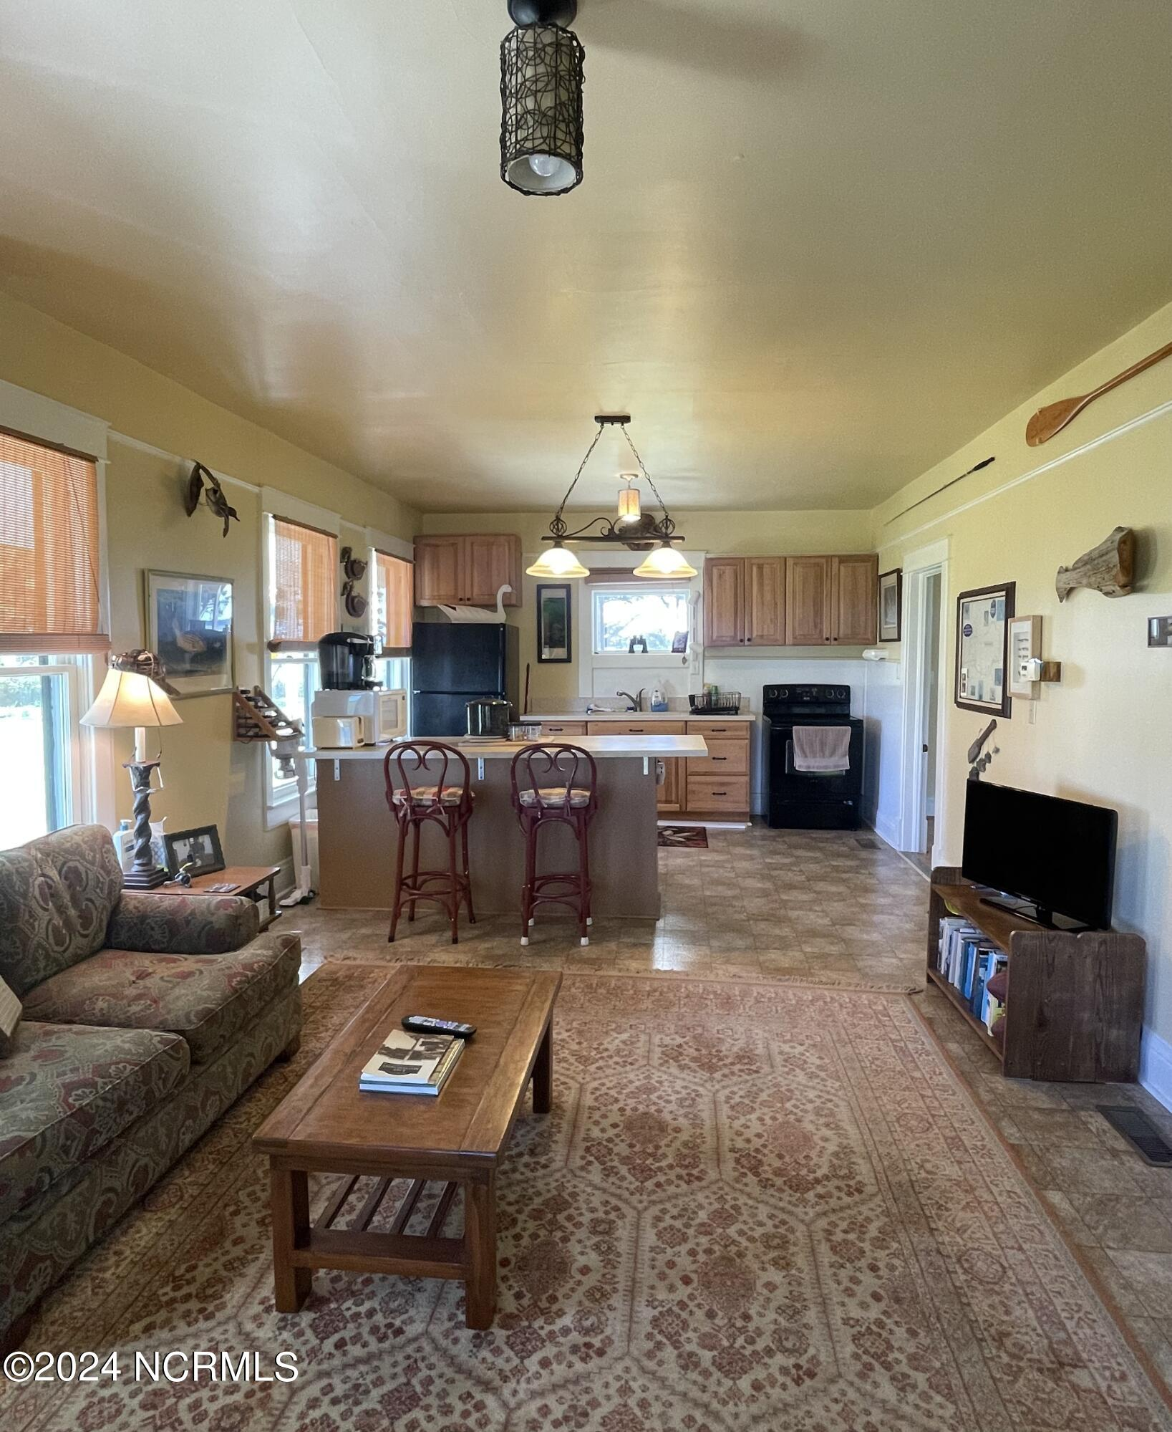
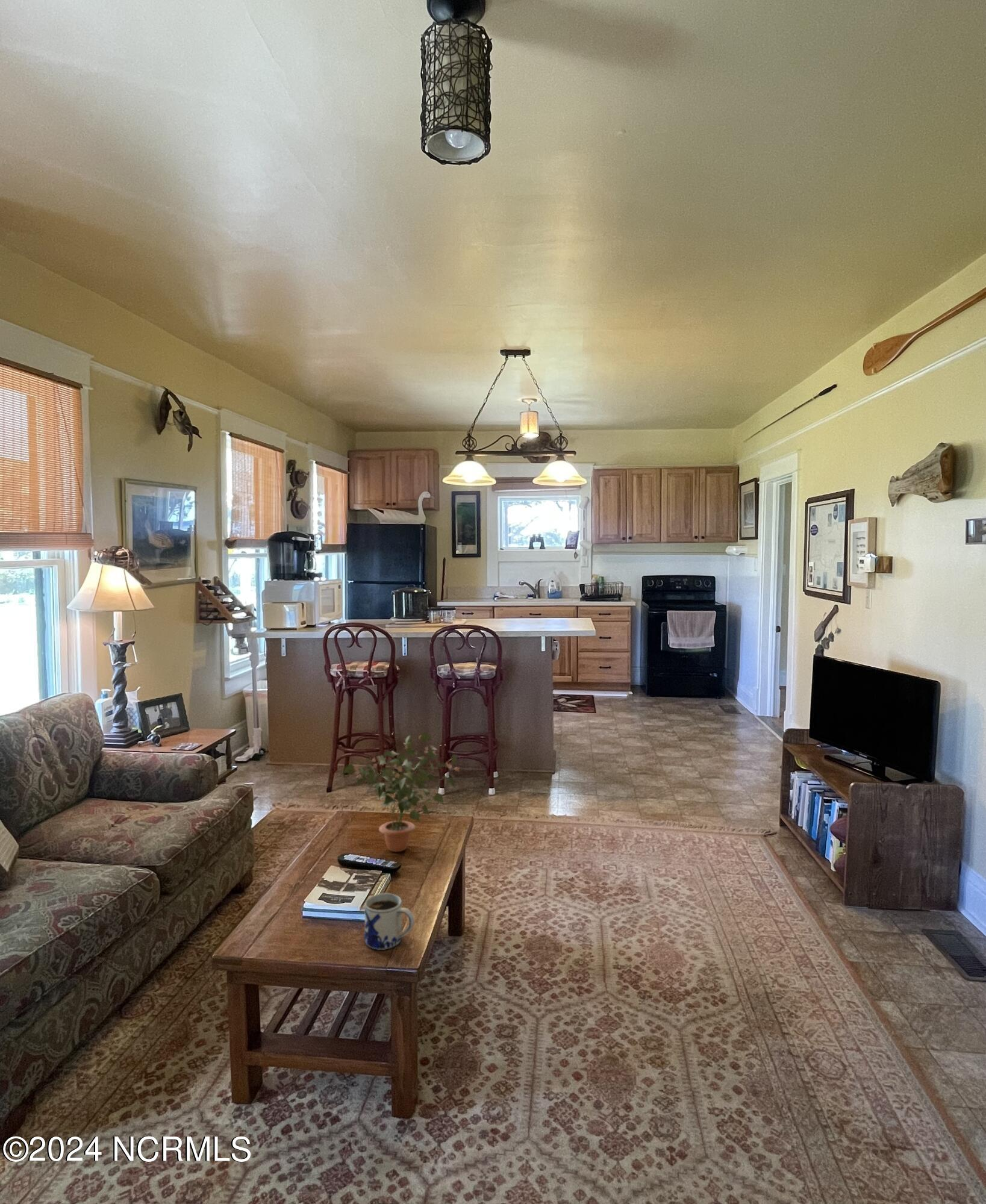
+ mug (388, 921)
+ potted plant (399, 791)
